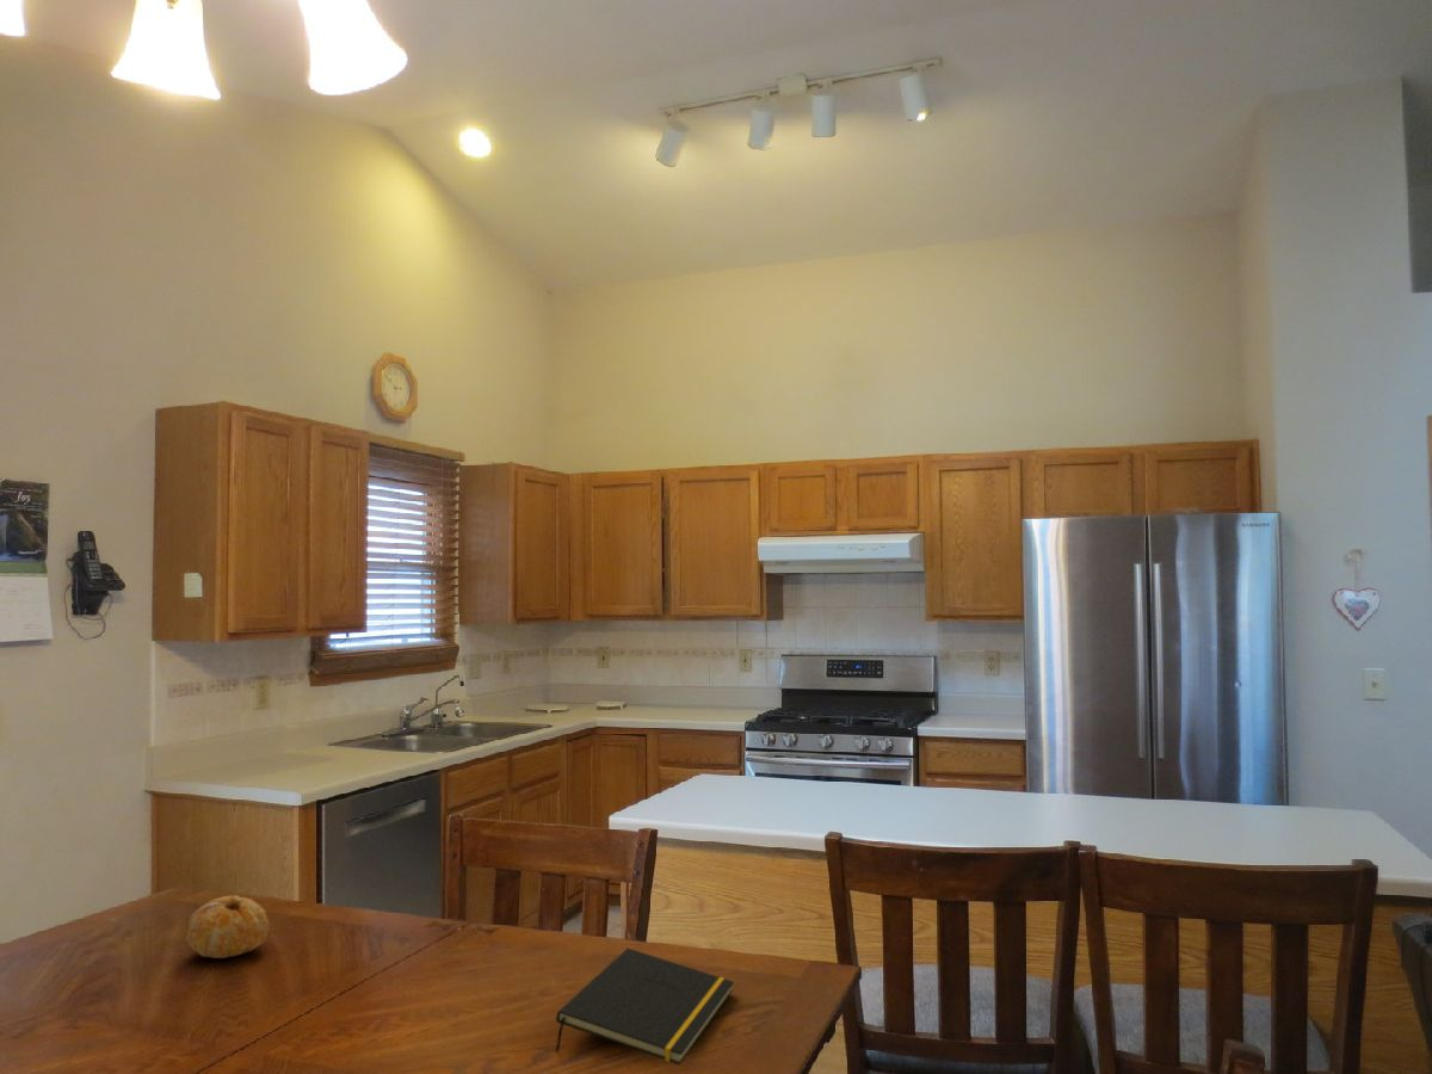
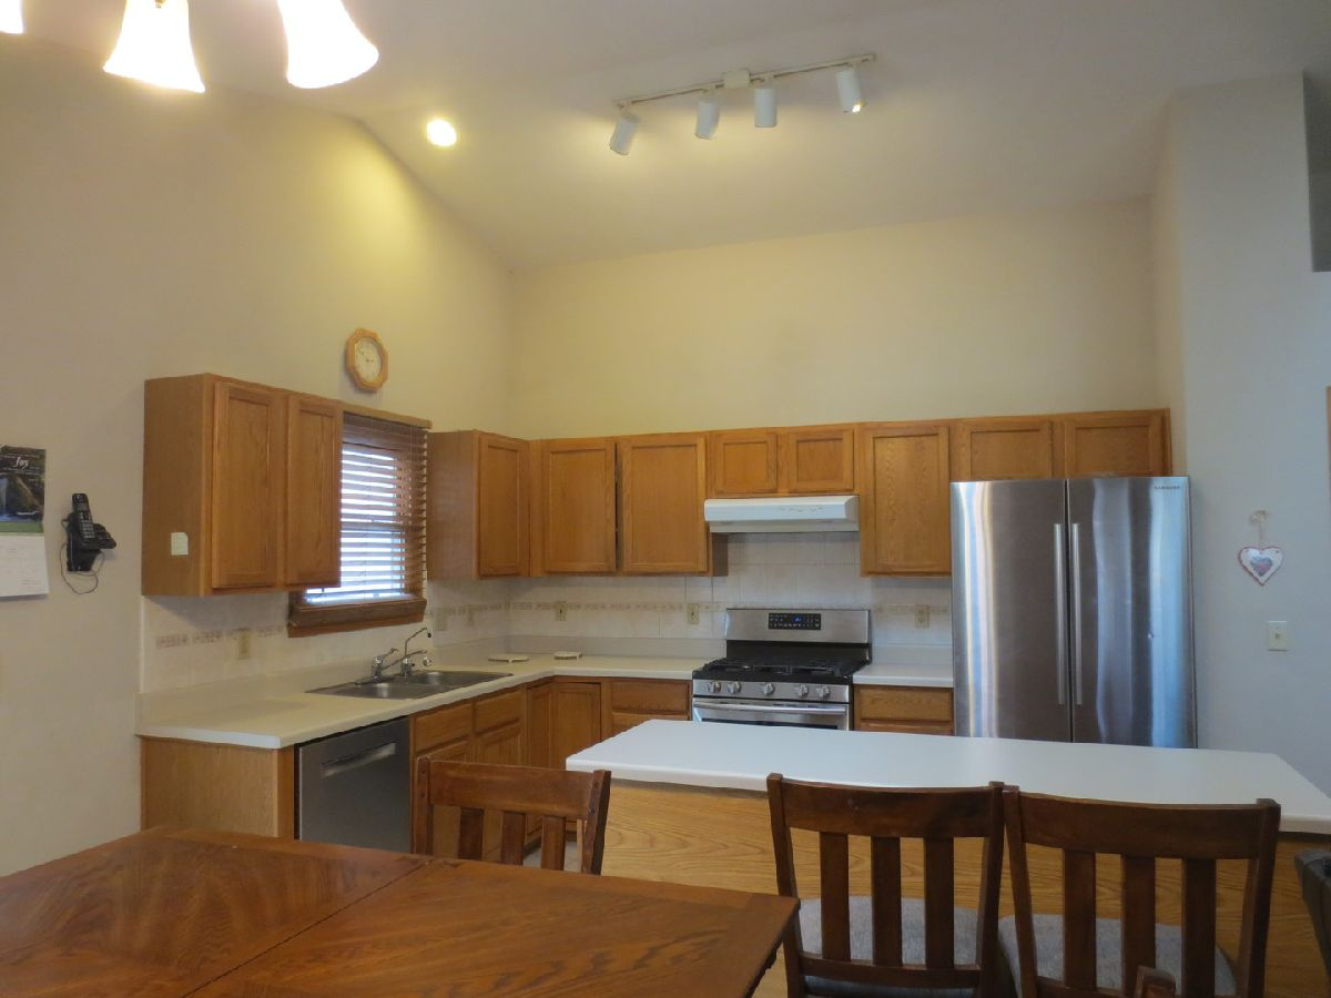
- fruit (227, 925)
- notepad (650, 1000)
